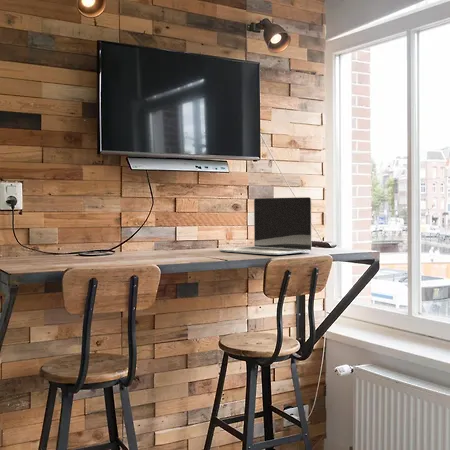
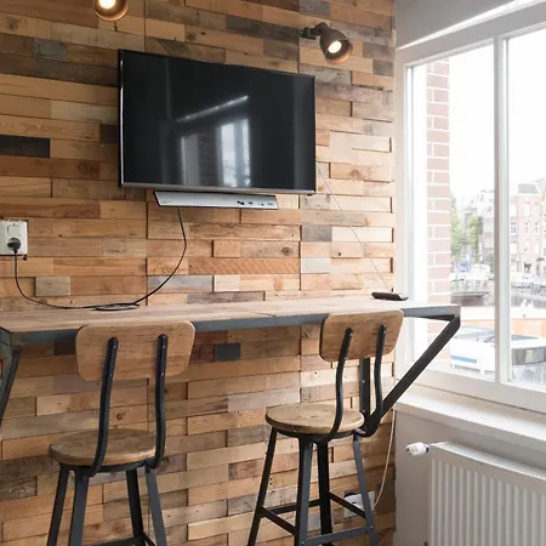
- laptop (264, 224)
